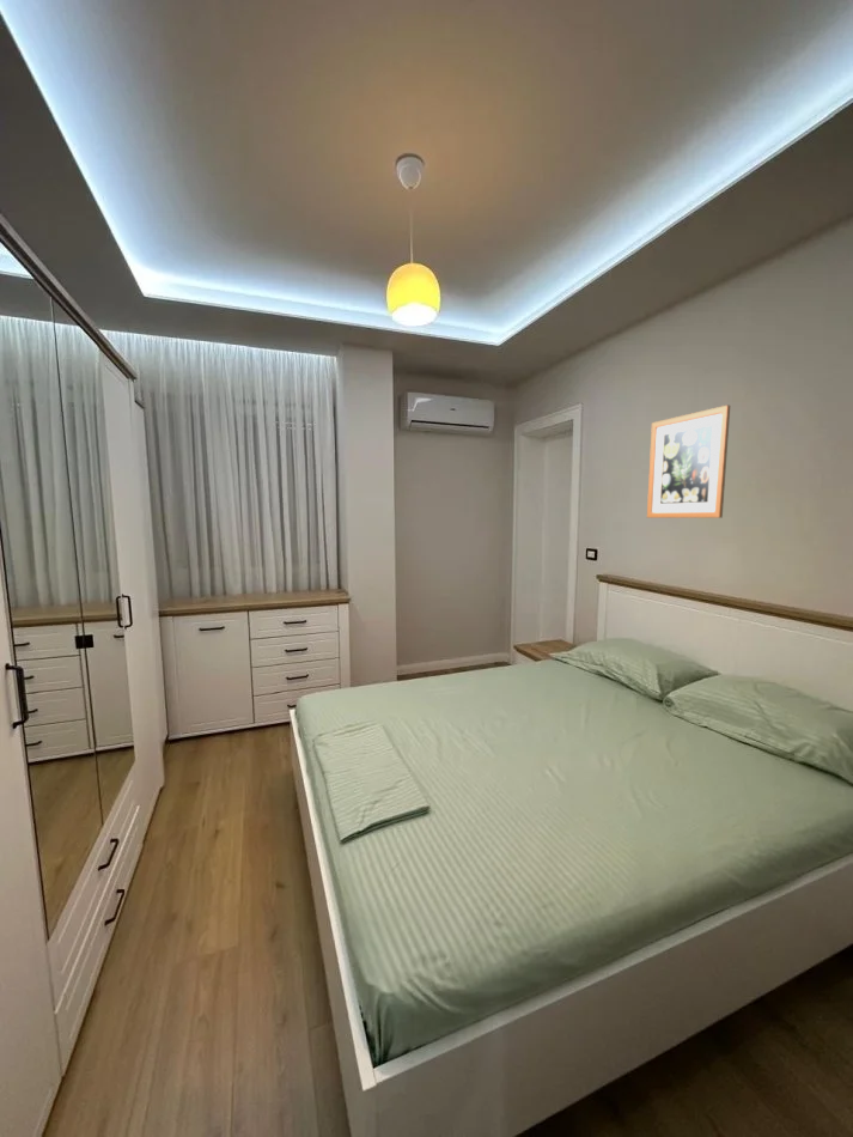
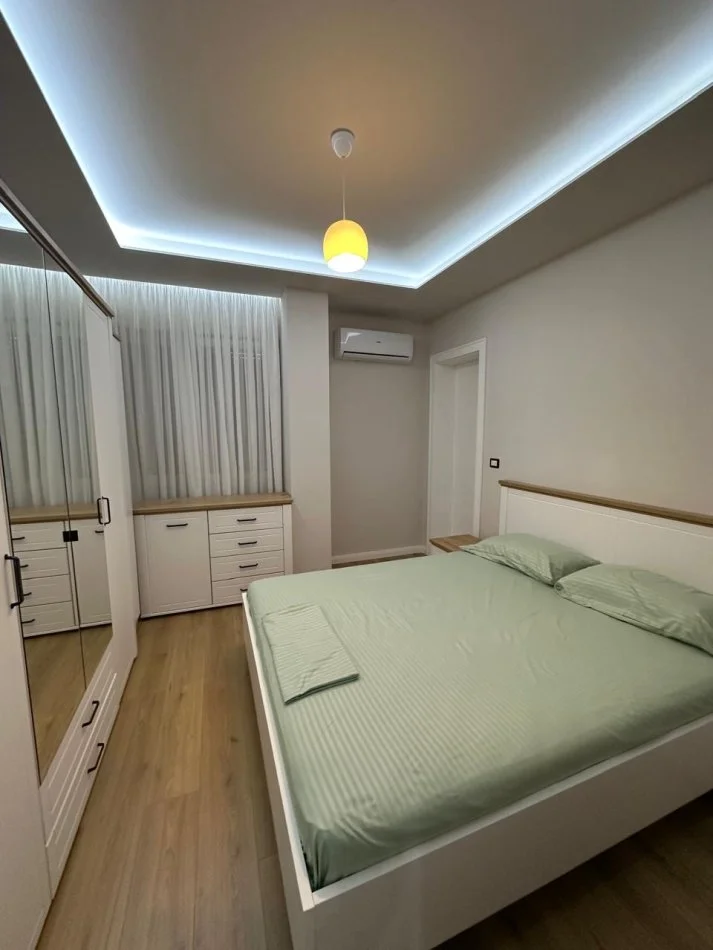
- wall art (684, 467)
